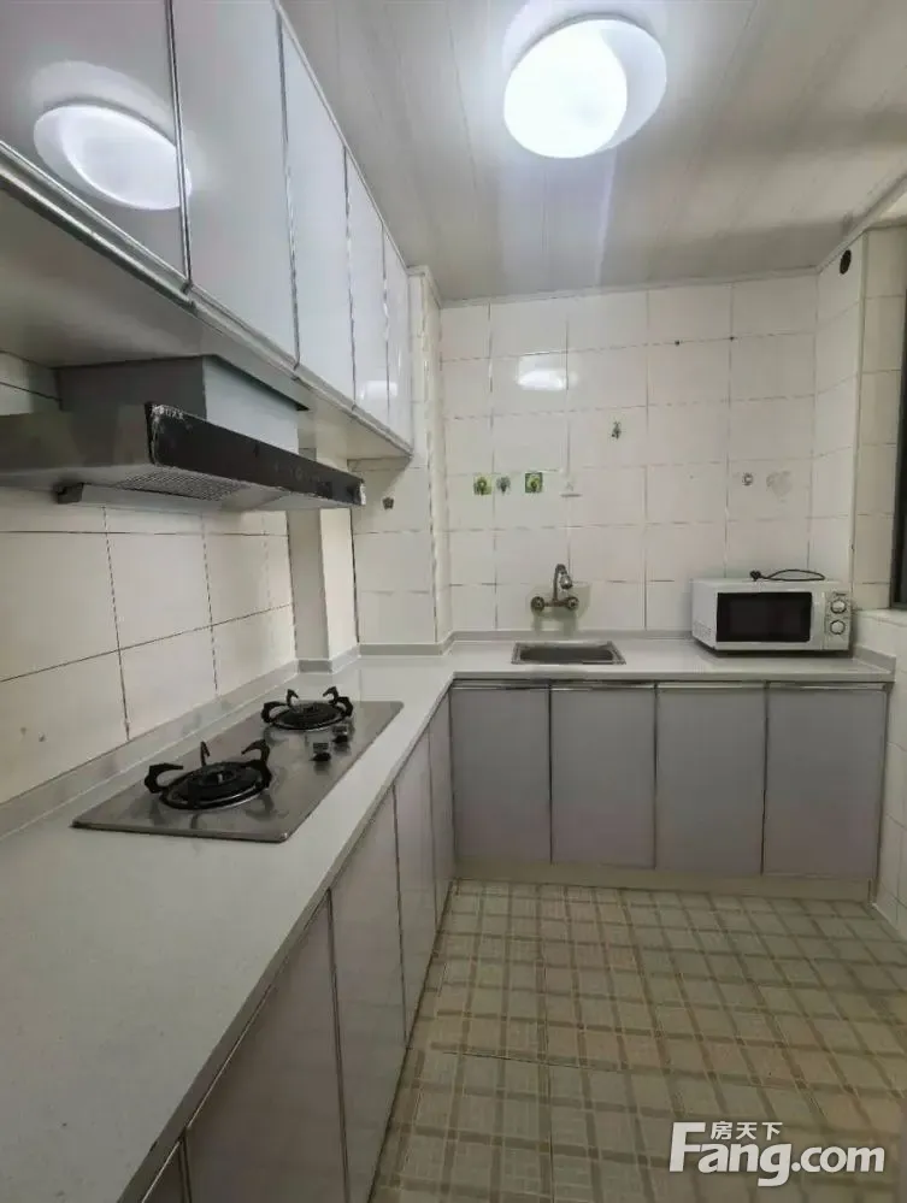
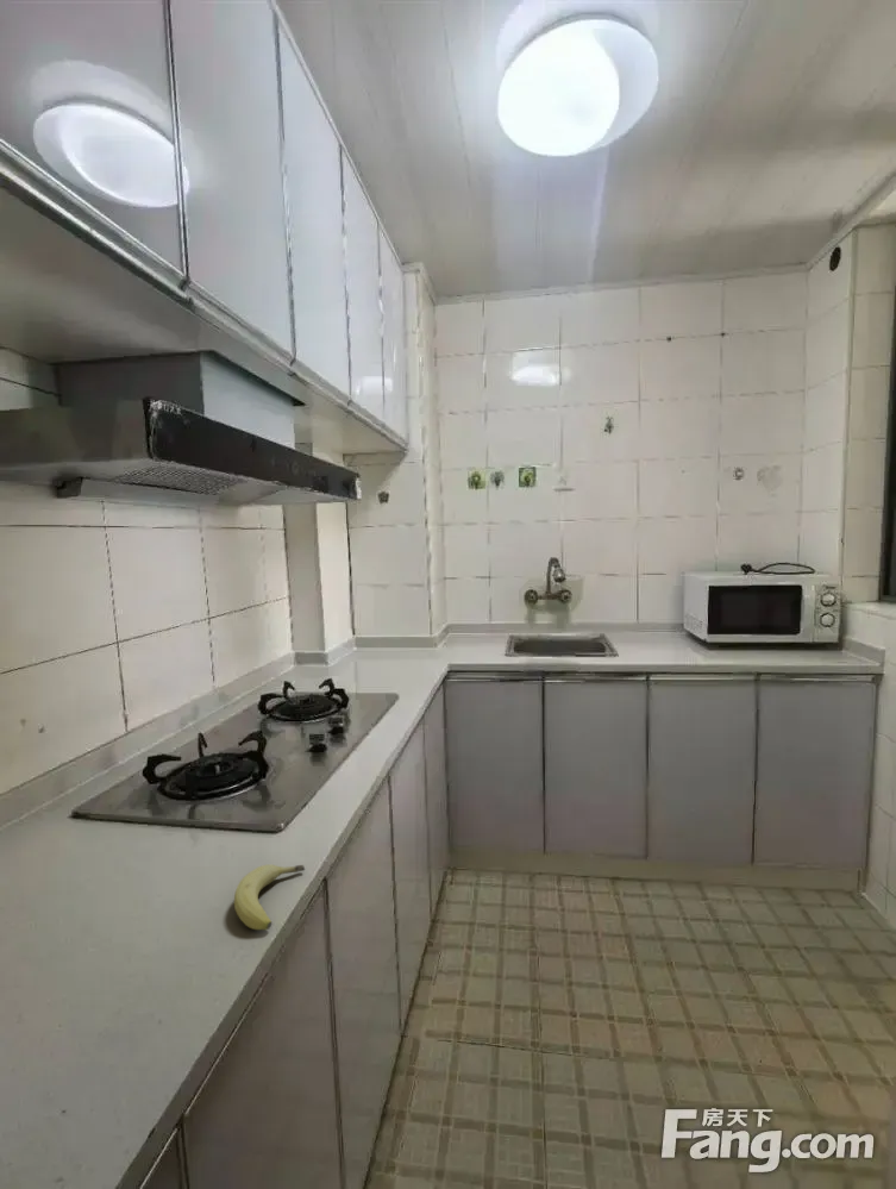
+ fruit (263, 887)
